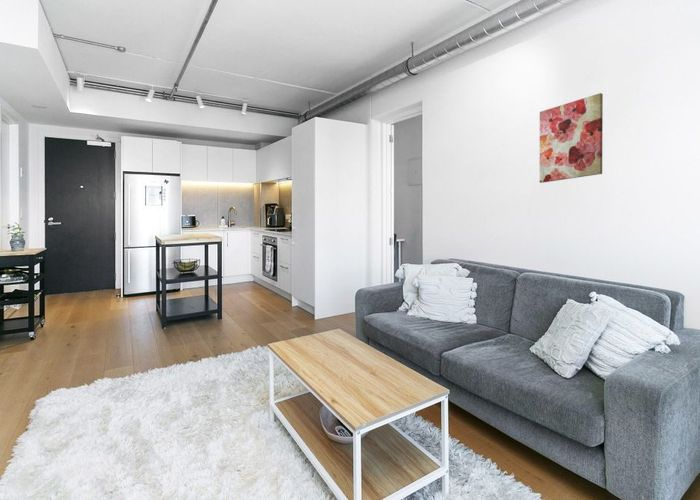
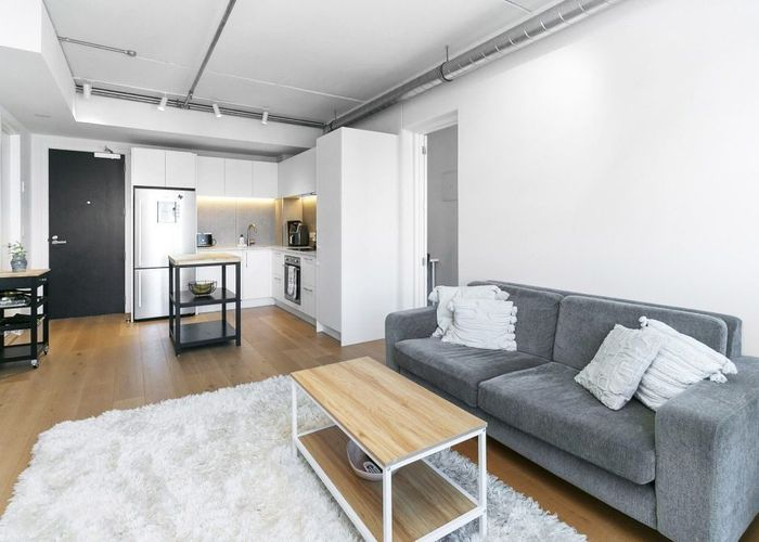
- wall art (569, 141)
